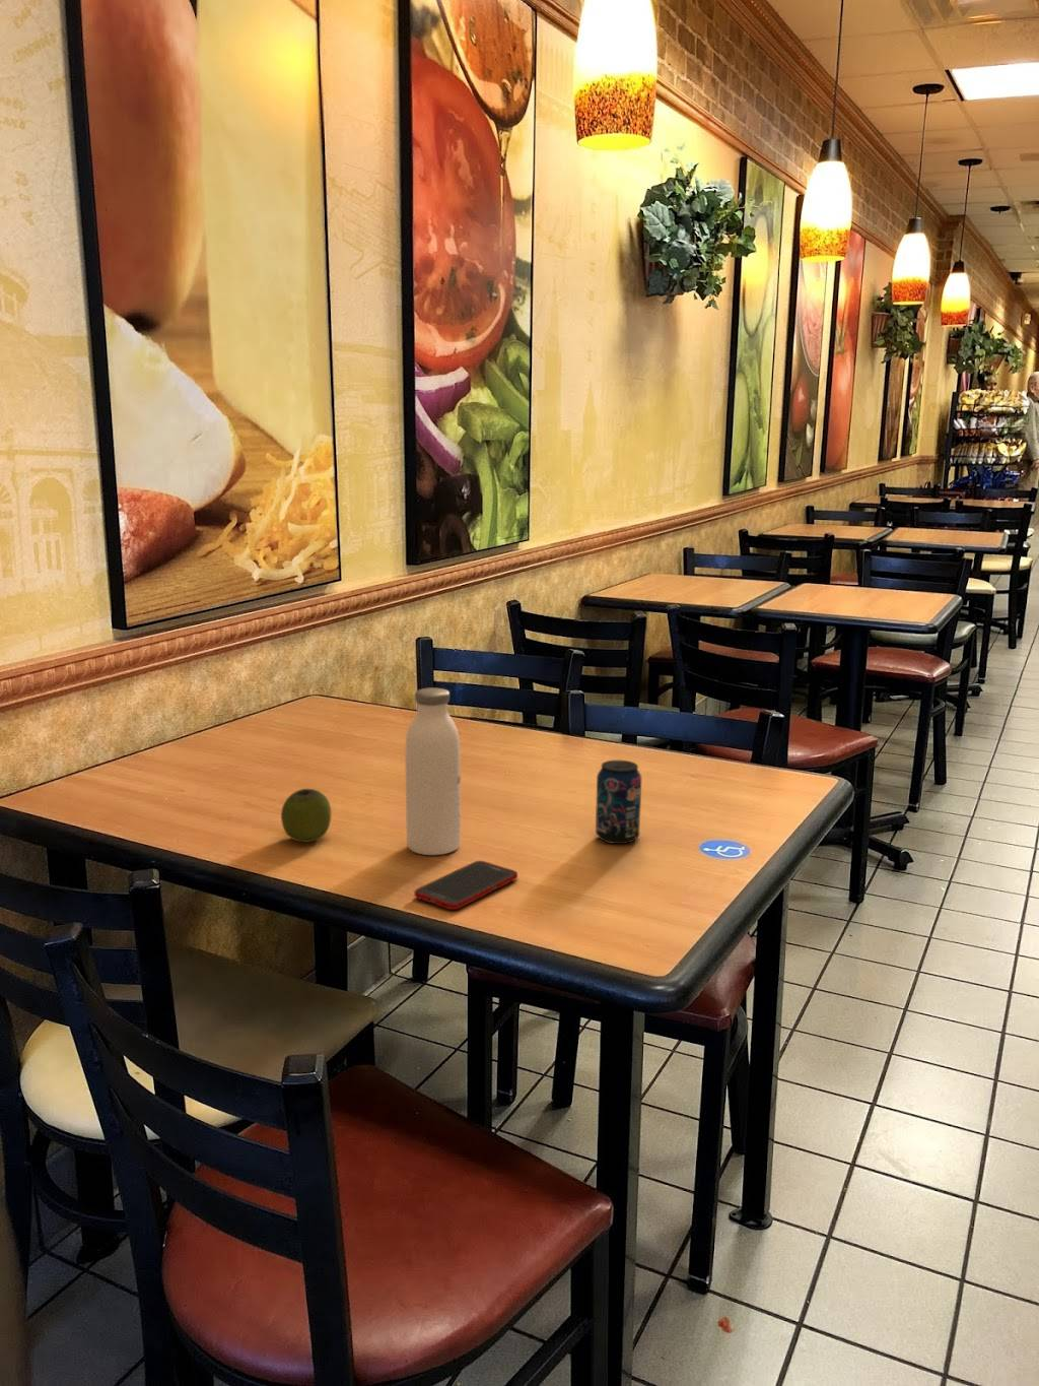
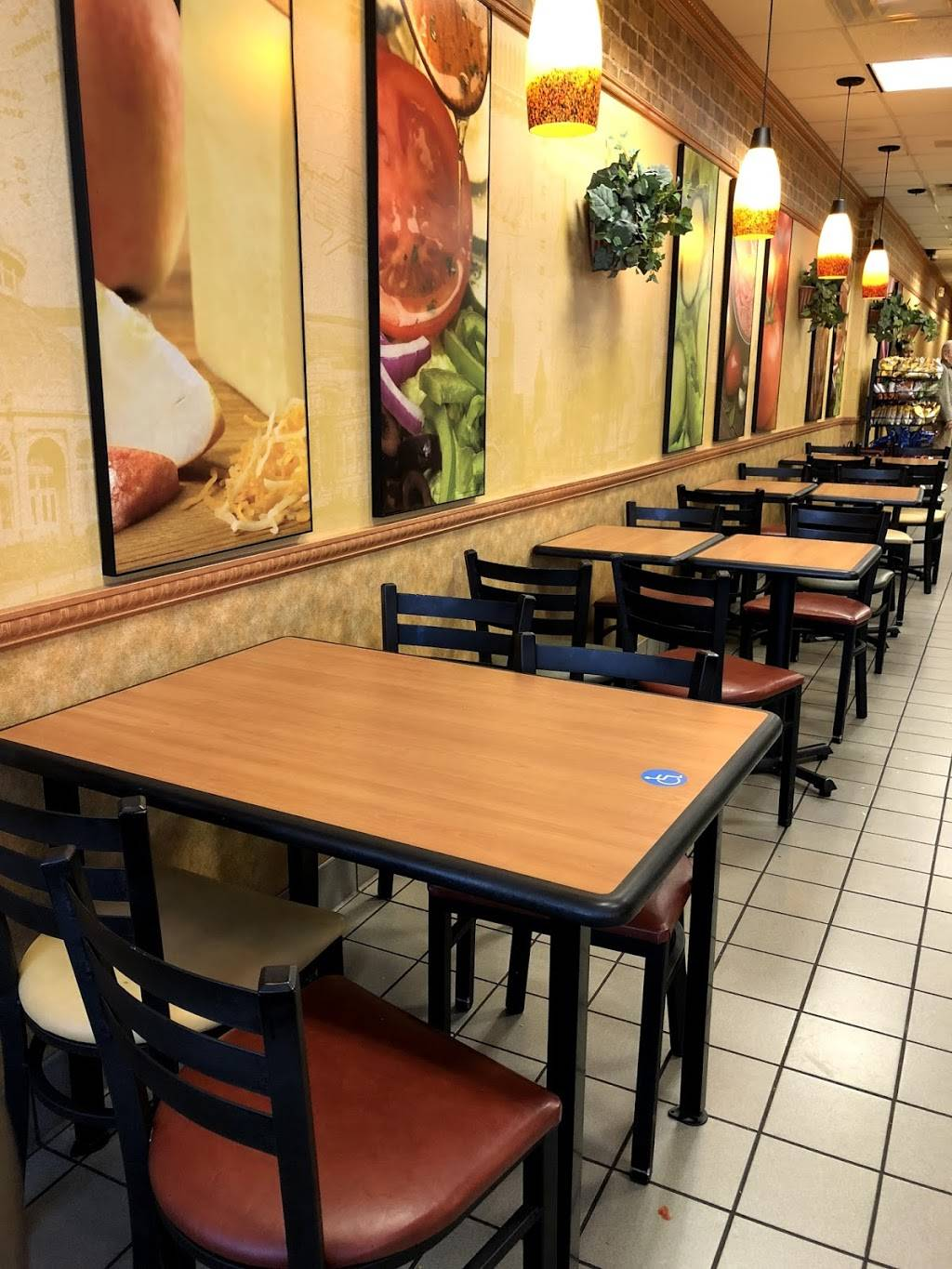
- cell phone (467, 885)
- beverage can (618, 802)
- apple (306, 814)
- water bottle (432, 769)
